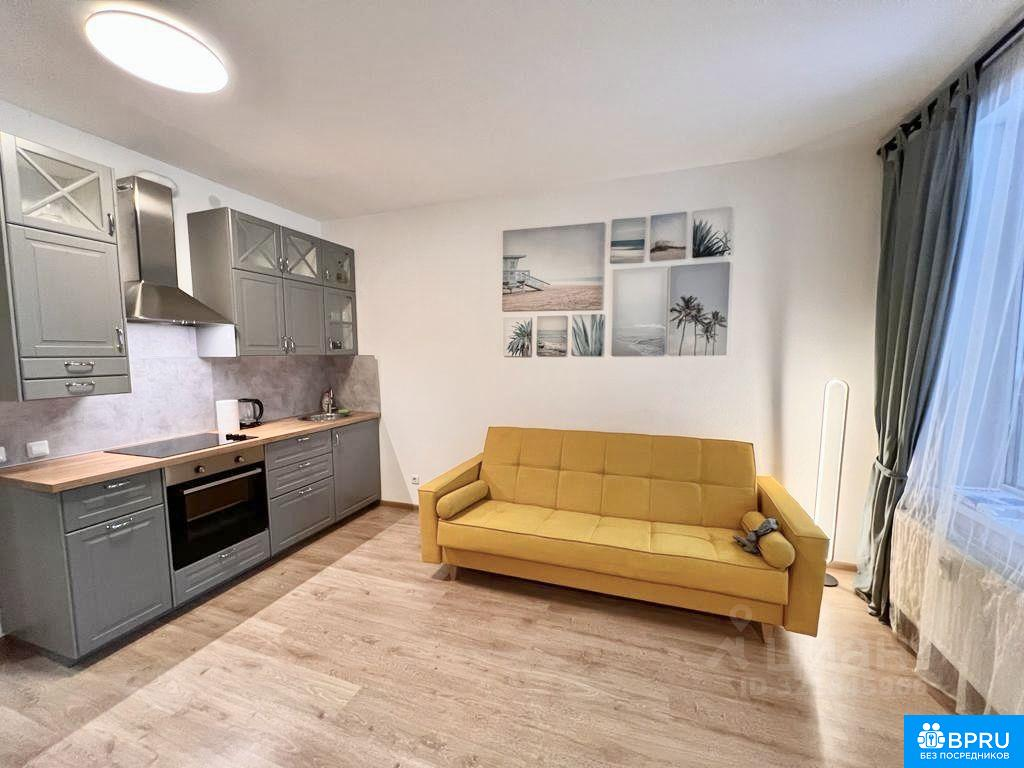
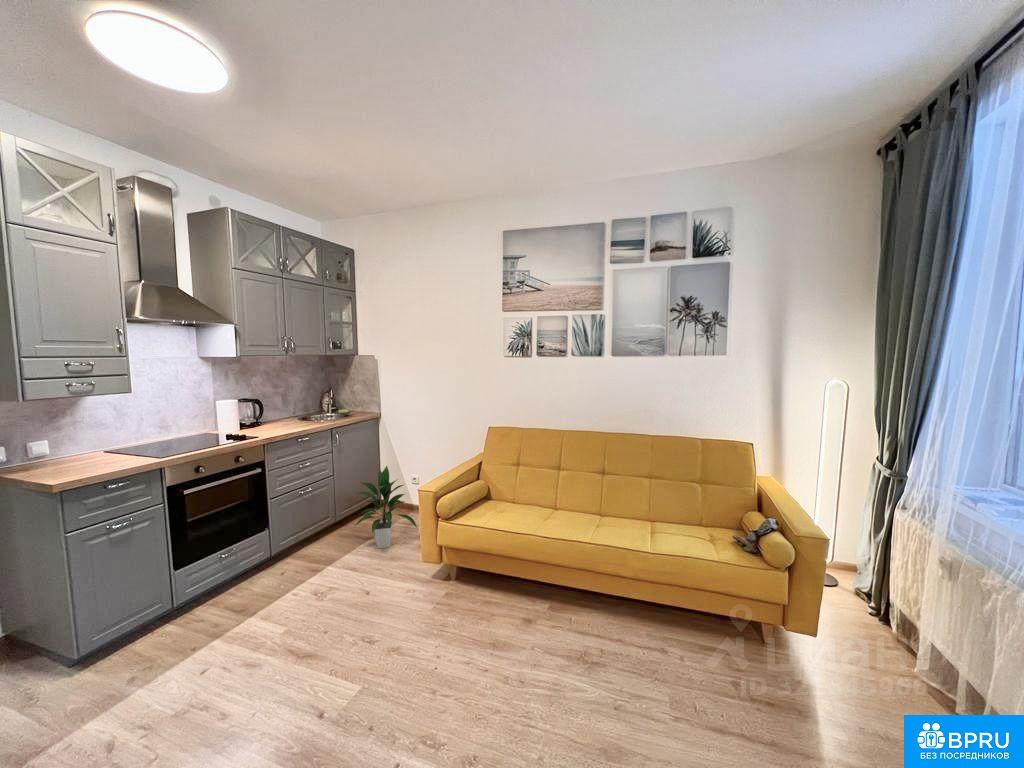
+ indoor plant (385, 508)
